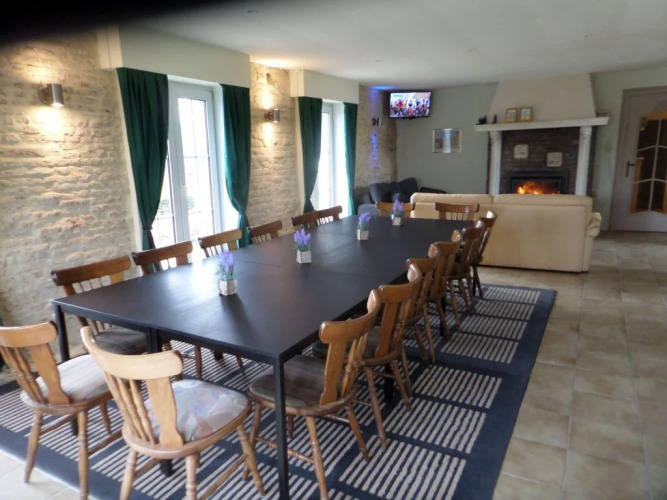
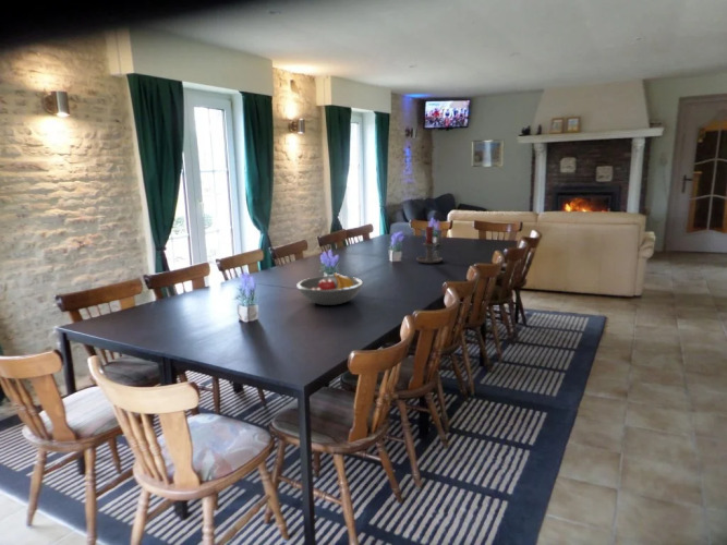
+ fruit bowl (330, 289)
+ candle holder (431, 243)
